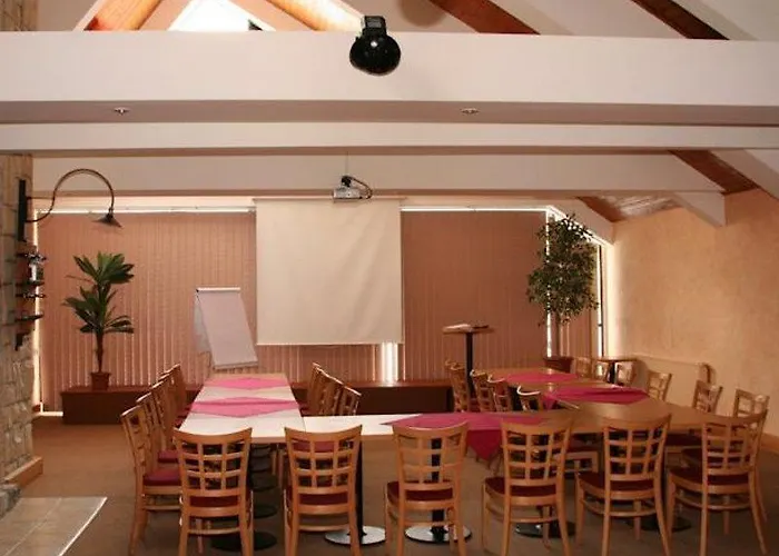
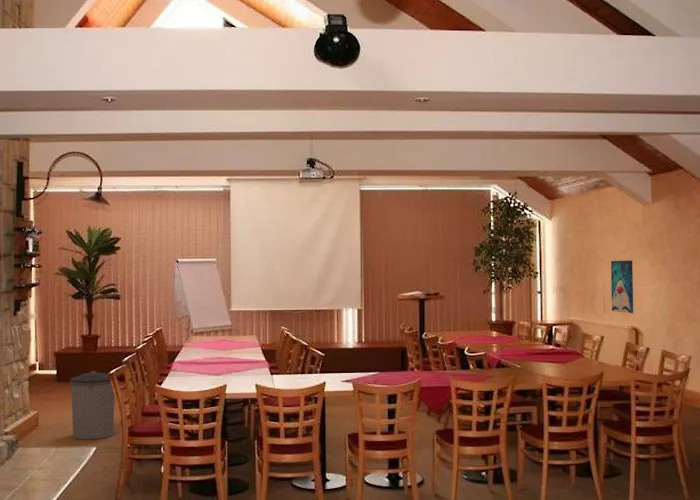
+ trash can (93, 403)
+ wall art (621, 286)
